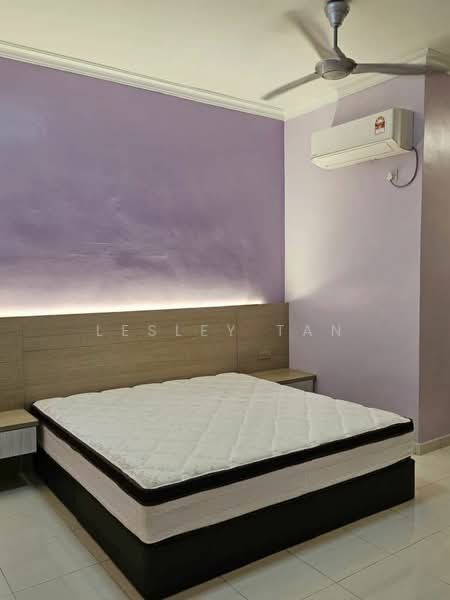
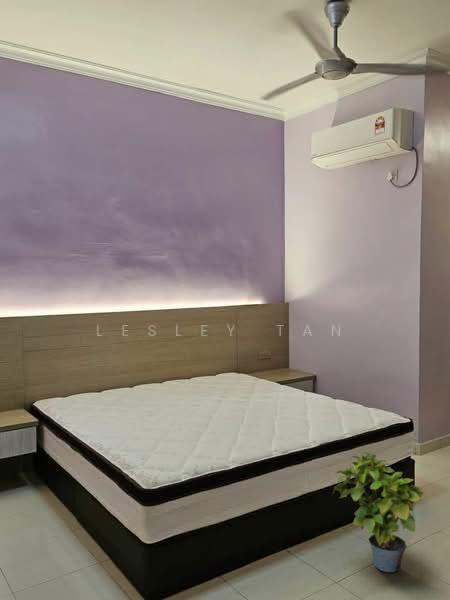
+ potted plant (380, 508)
